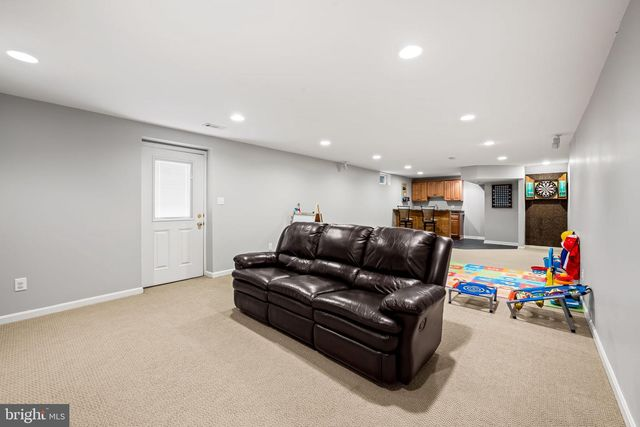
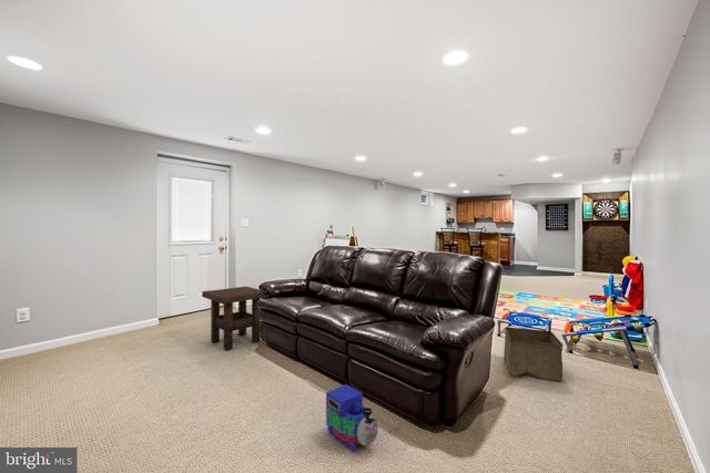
+ toy train (353, 419)
+ storage bin (530, 352)
+ side table (235, 316)
